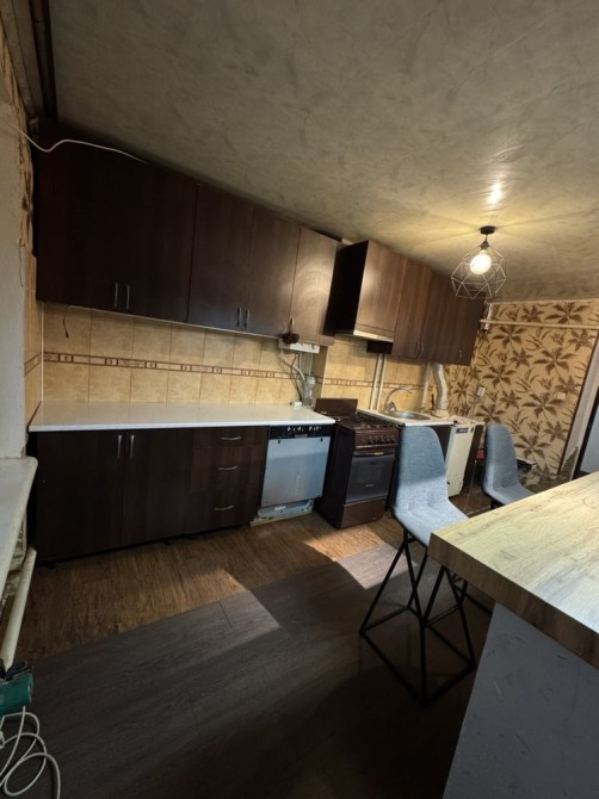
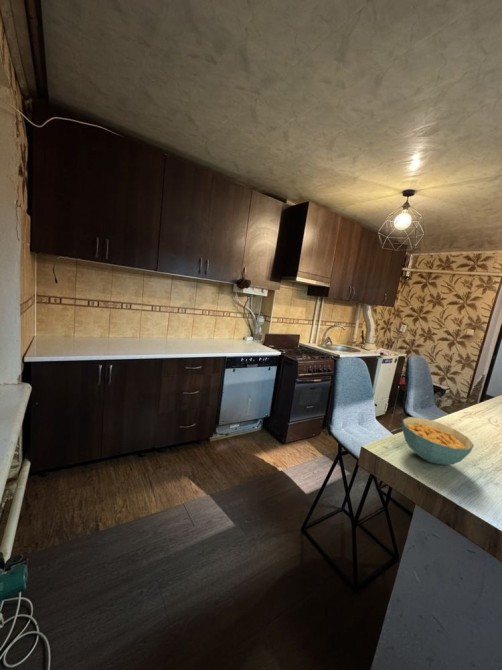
+ cereal bowl (432, 444)
